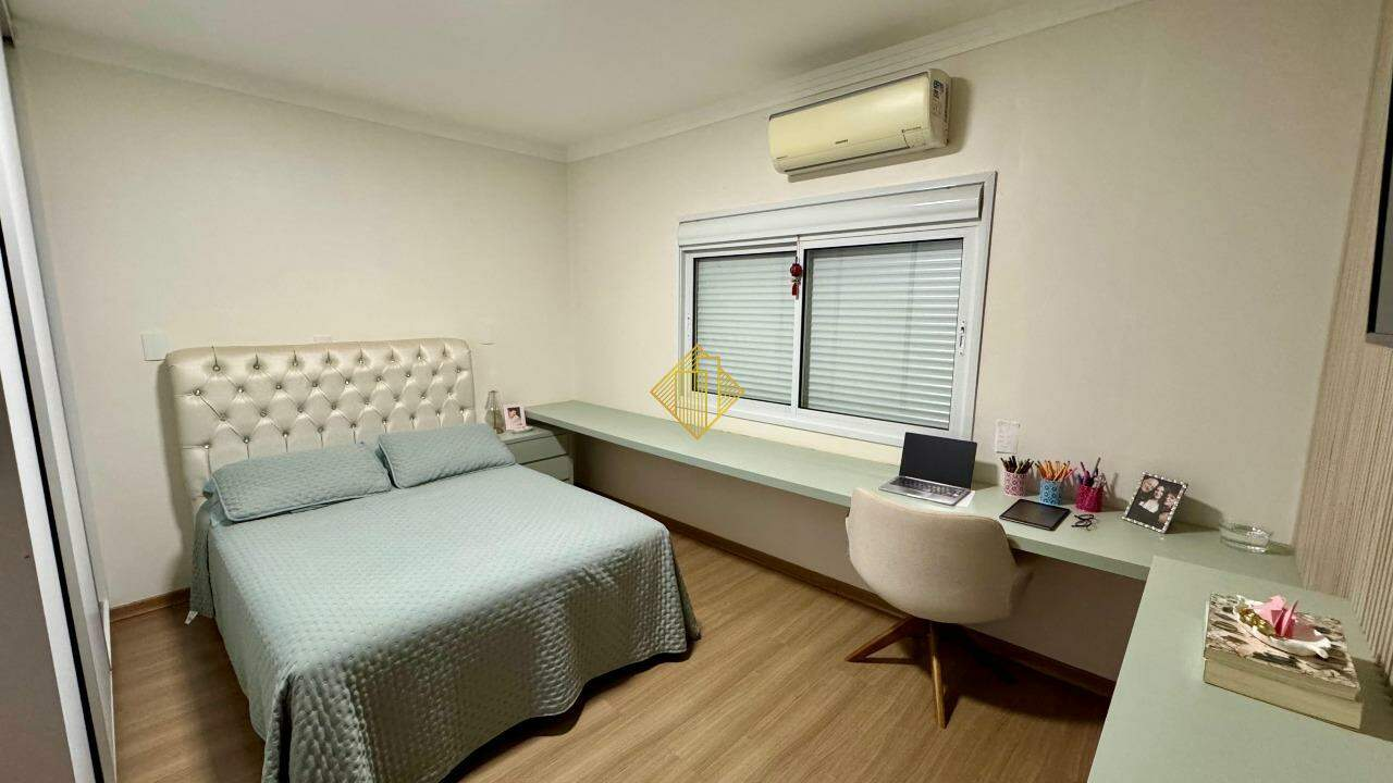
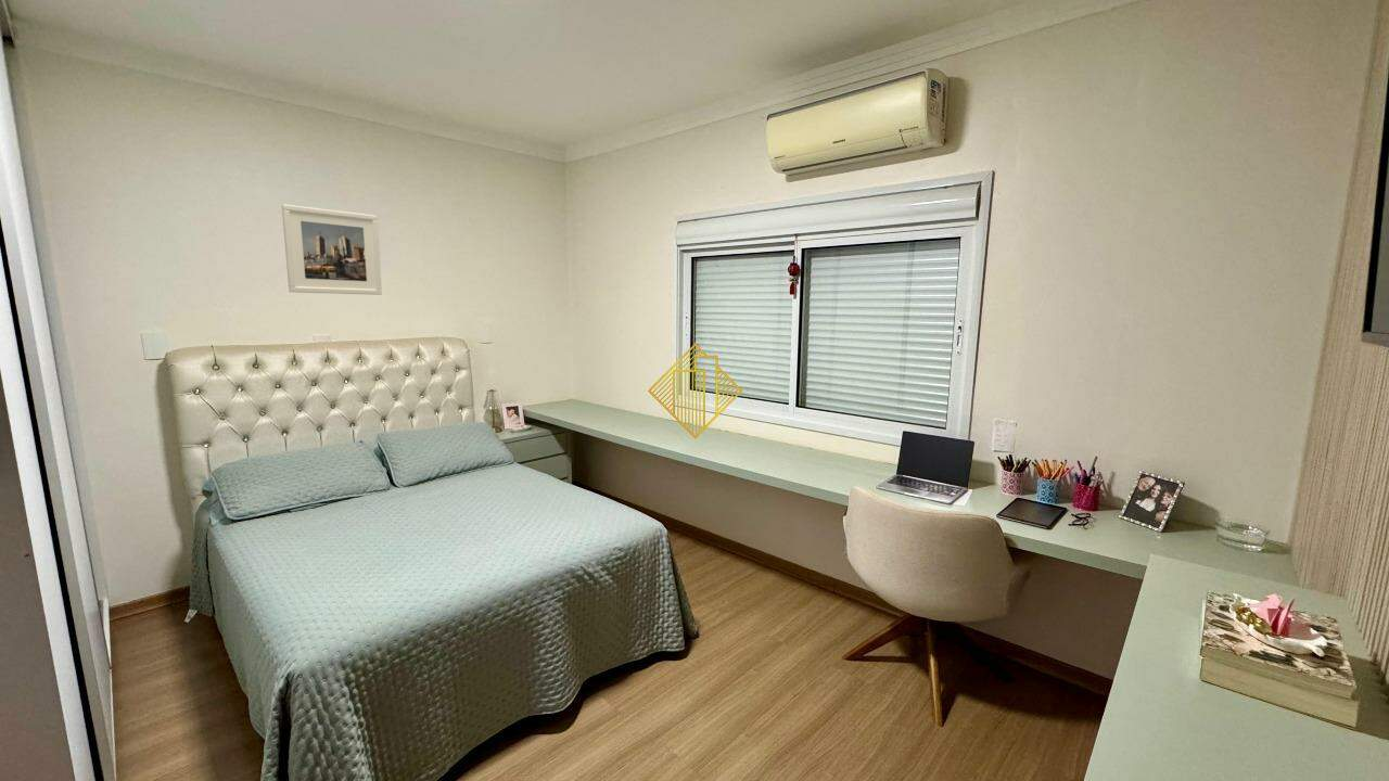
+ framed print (334, 252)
